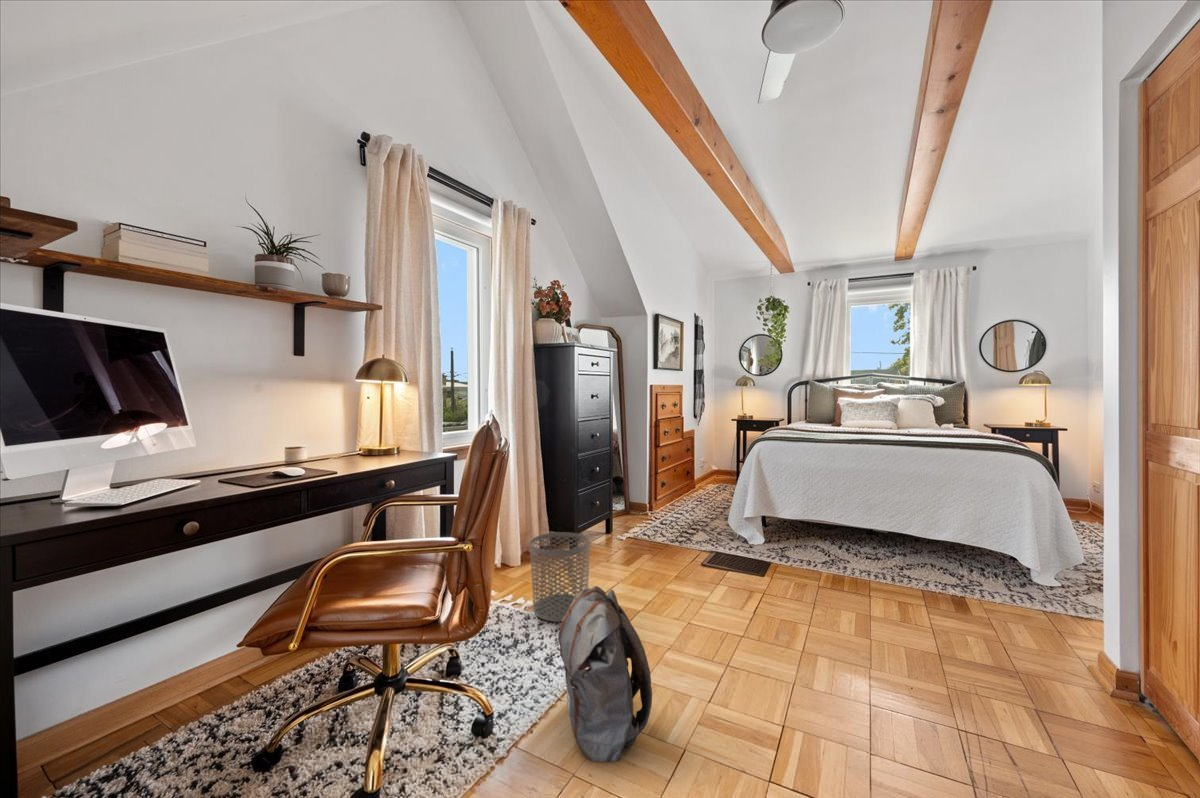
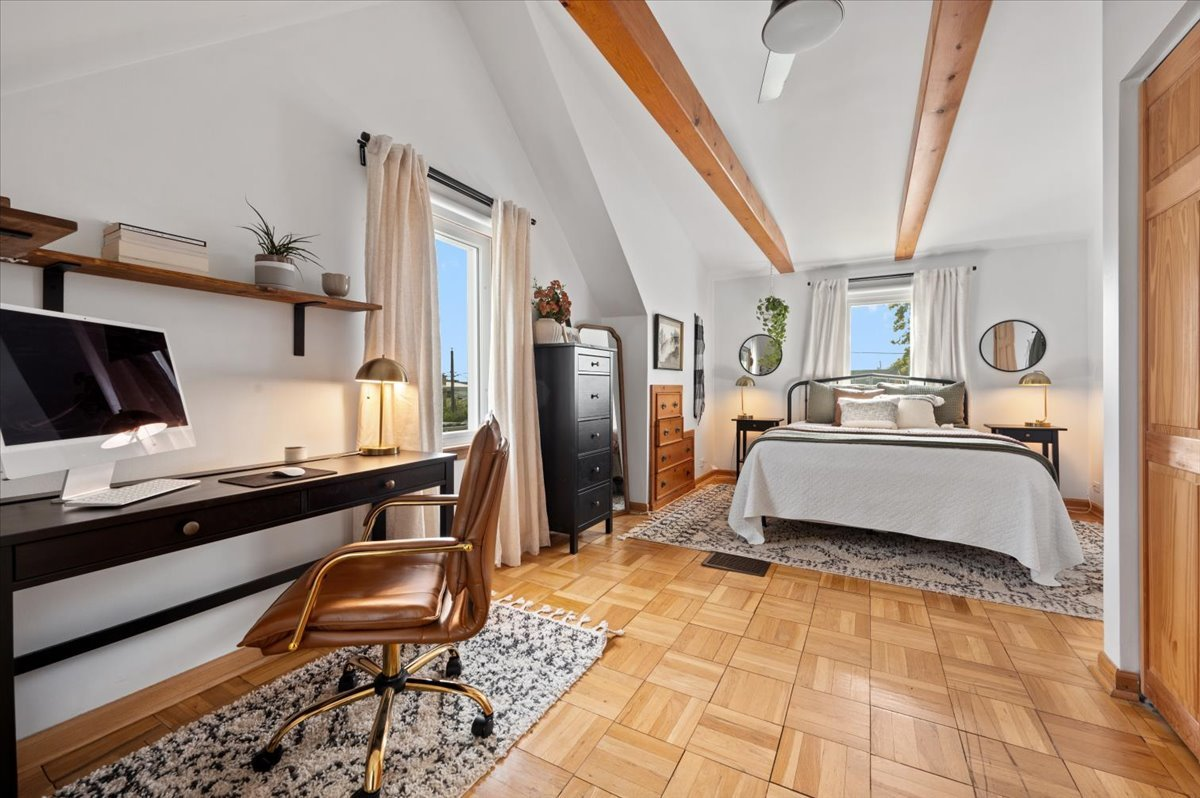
- backpack (602, 657)
- waste bin (560, 575)
